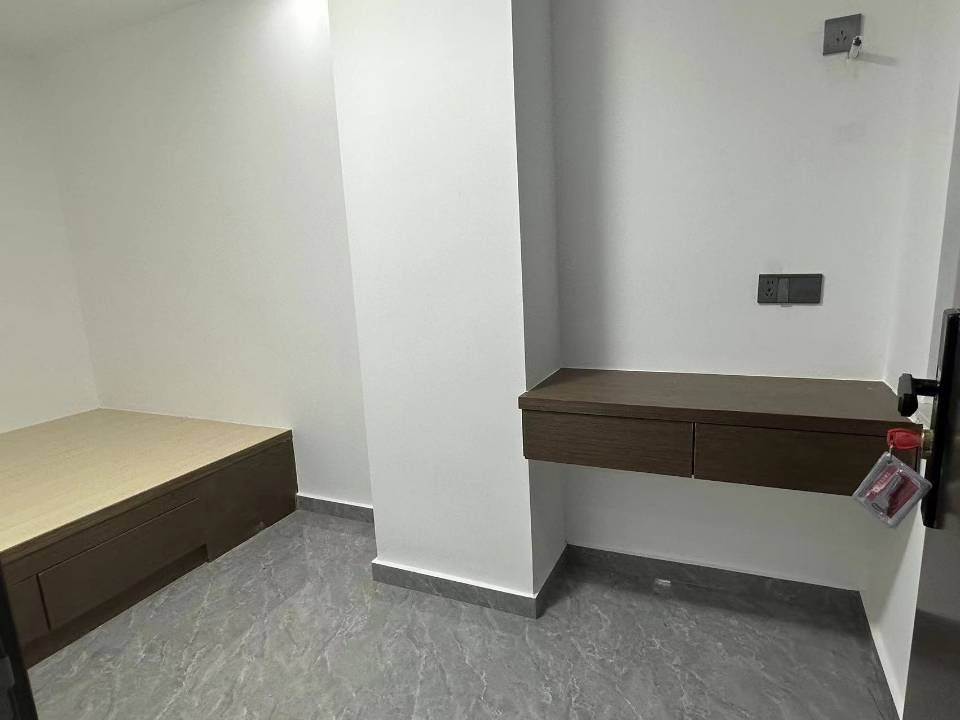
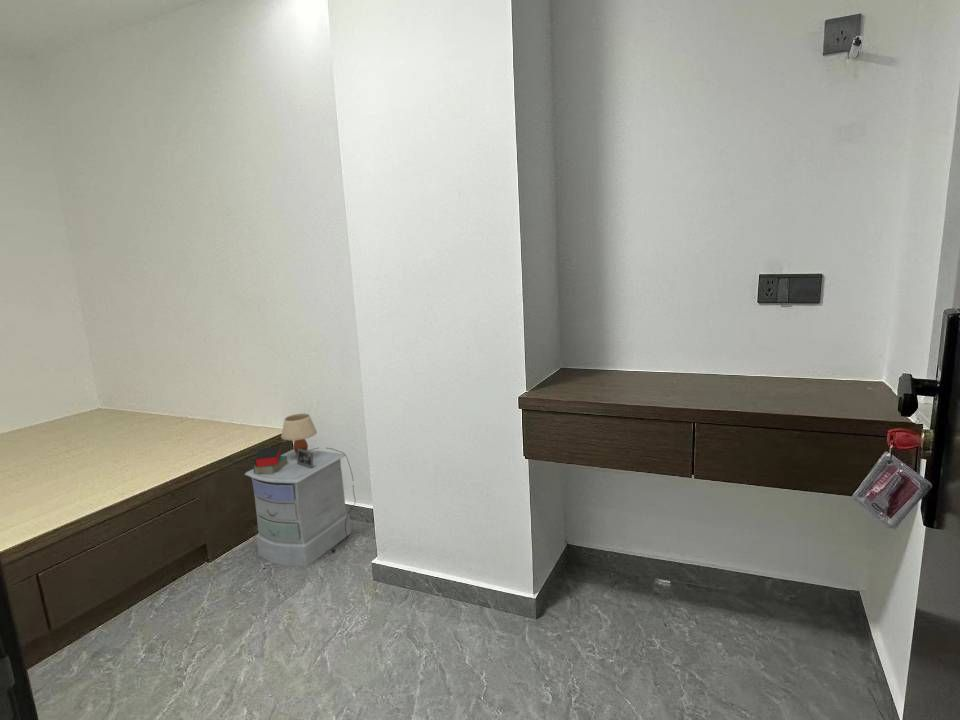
+ nightstand (301, 486)
